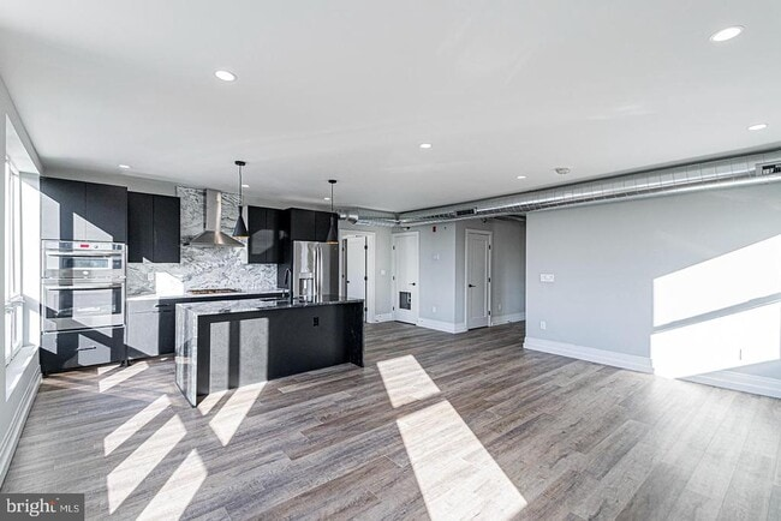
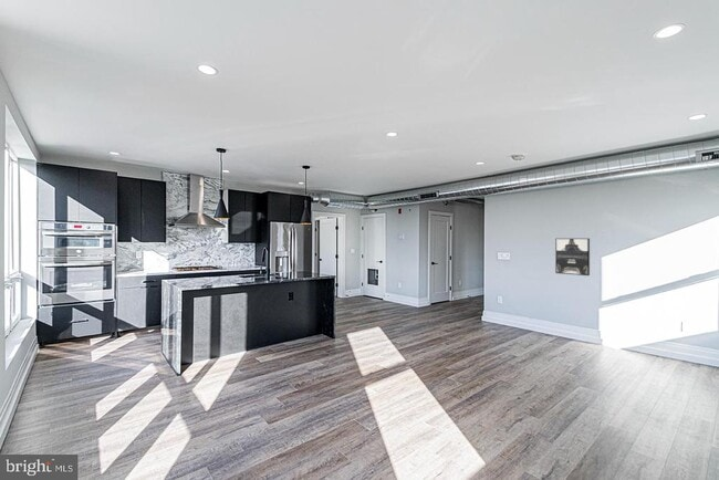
+ wall art (572, 255)
